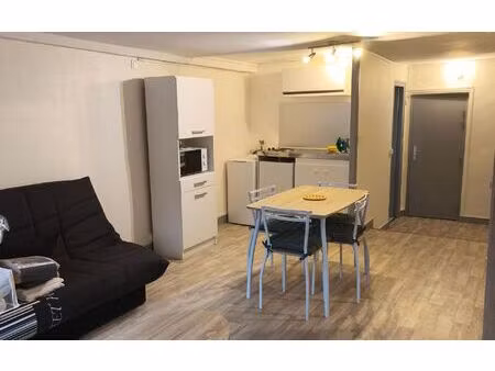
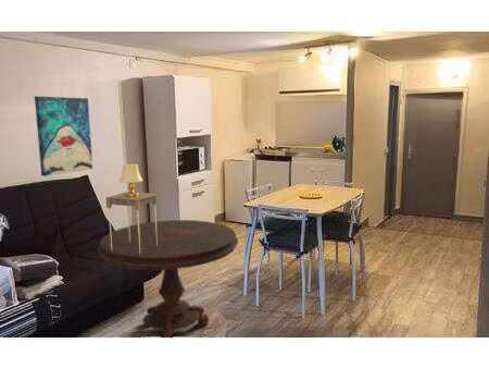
+ side table (171, 284)
+ table lamp (134, 206)
+ wall art (65, 135)
